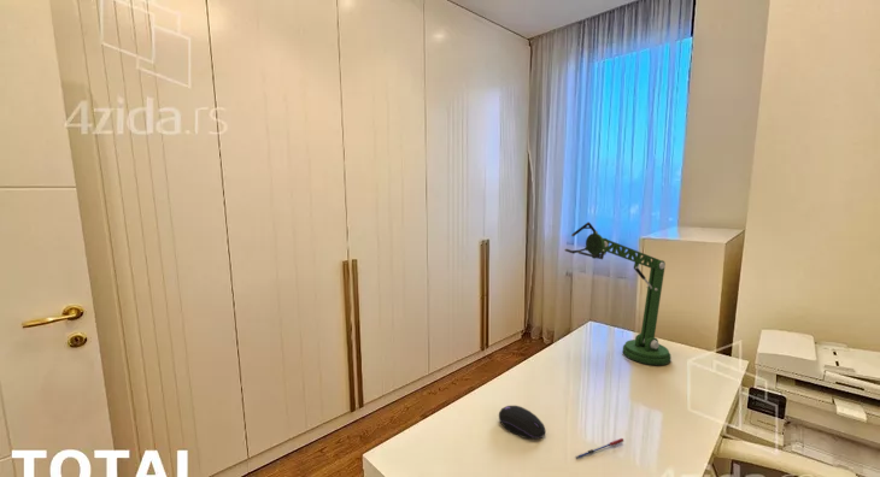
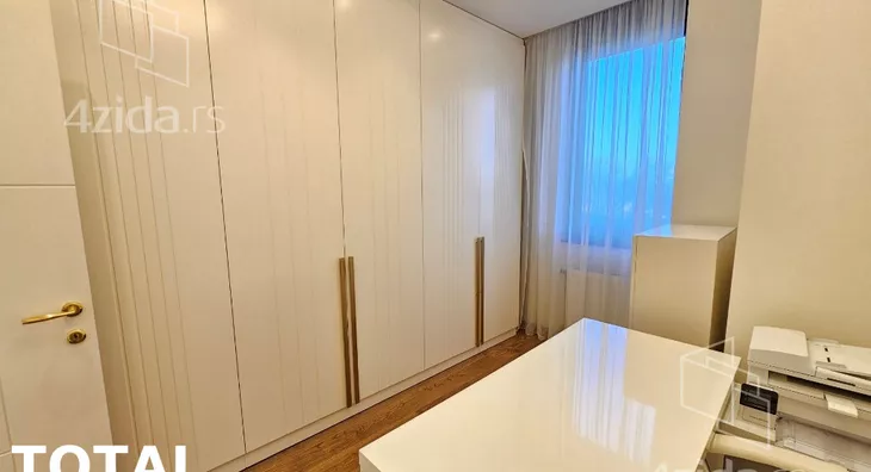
- desk lamp (639, 275)
- computer mouse (521, 419)
- pen (599, 448)
